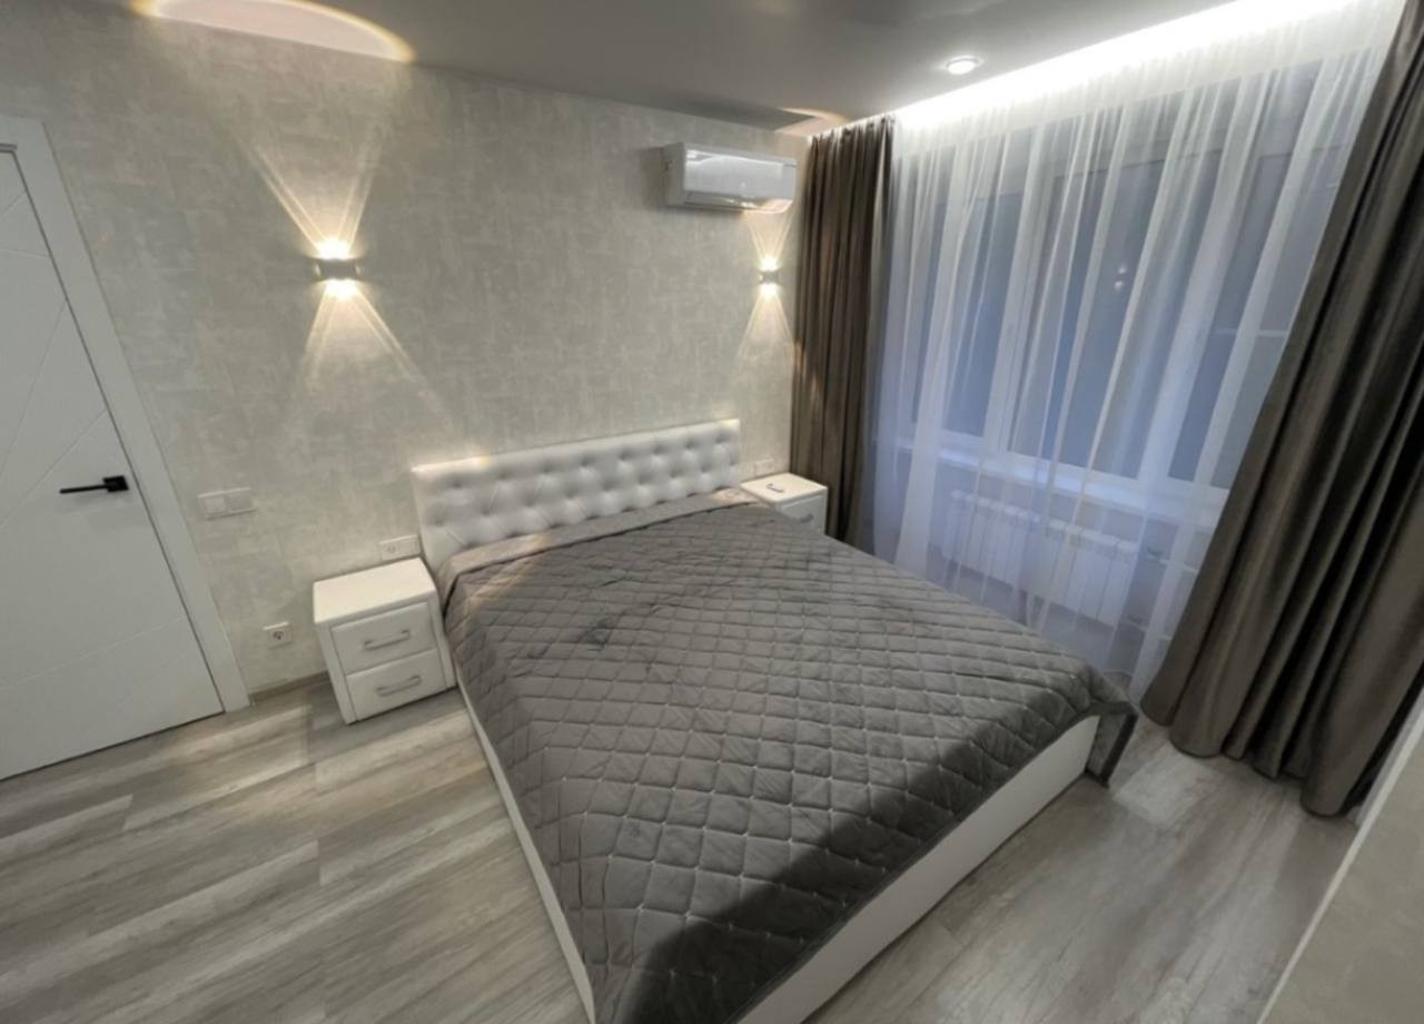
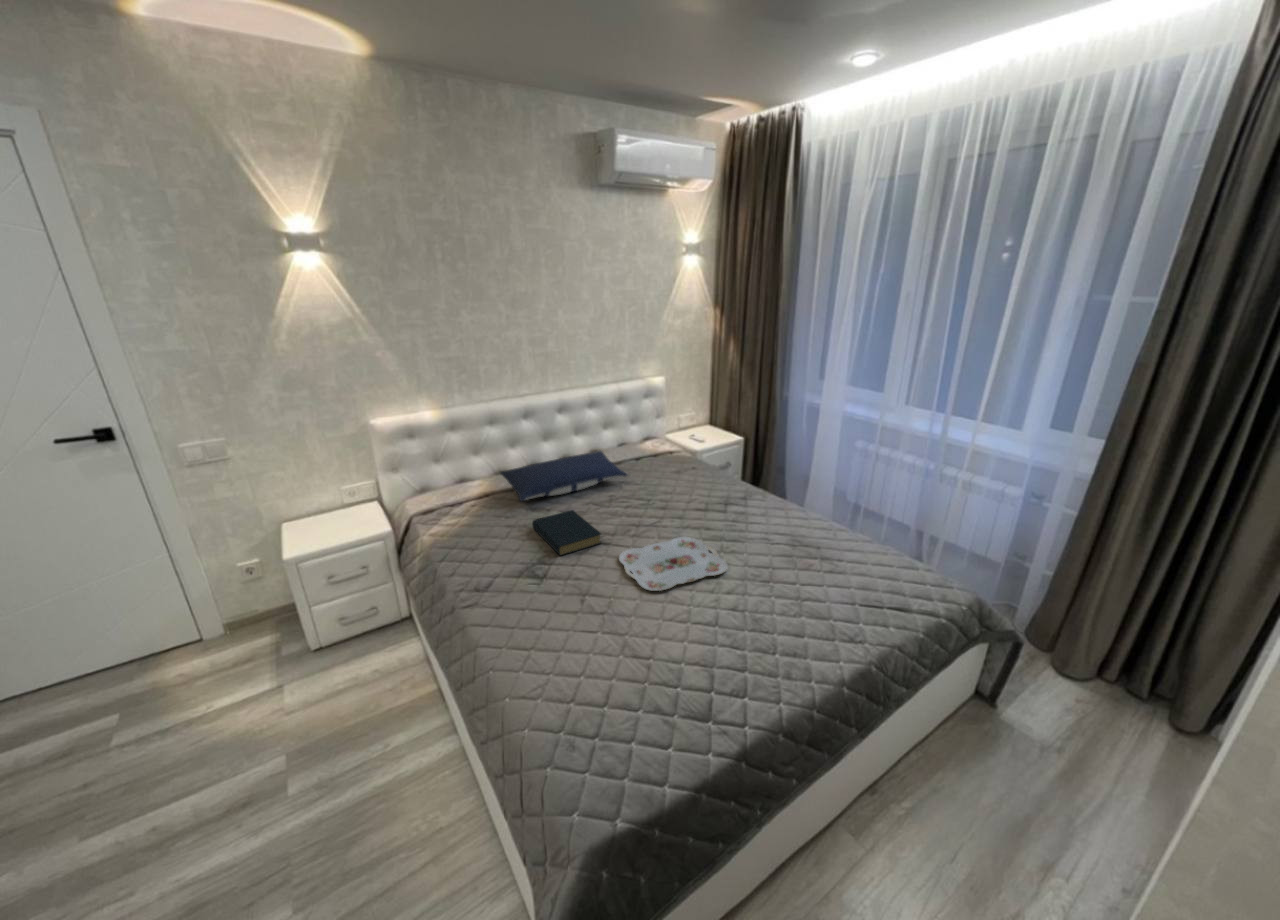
+ hardback book (566, 531)
+ serving tray (672, 562)
+ pillow (564, 474)
